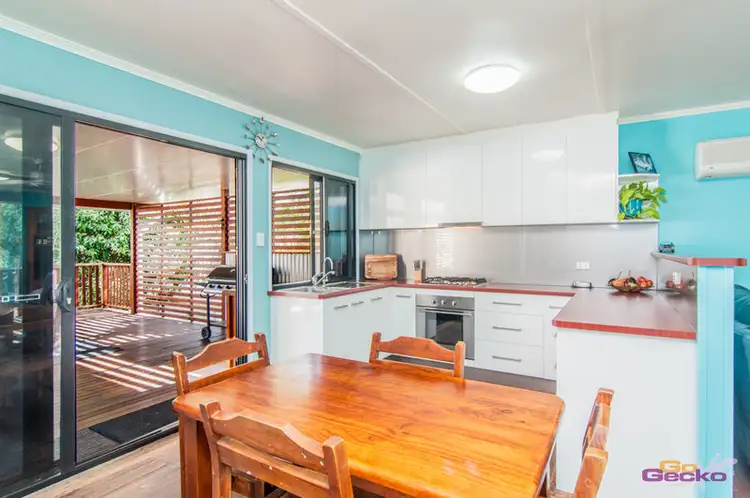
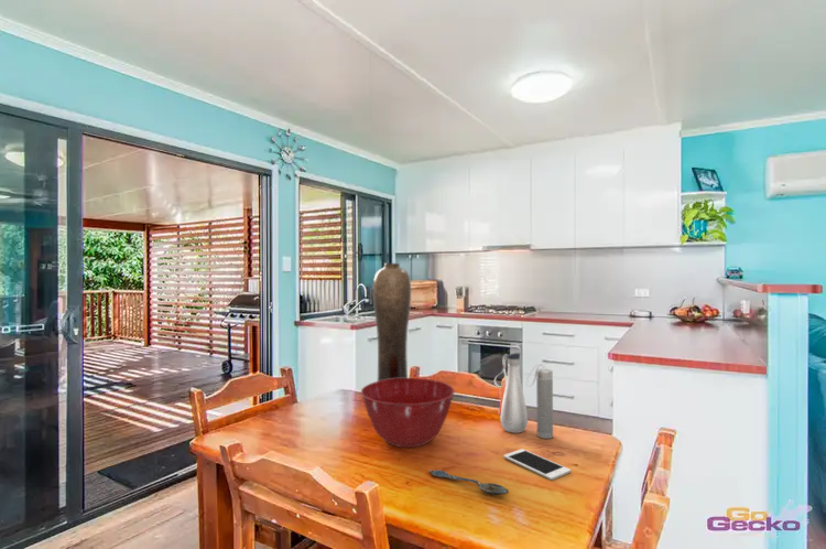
+ vase (392, 337)
+ water bottle (522, 391)
+ spoon (466, 480)
+ mixing bowl (407, 413)
+ cell phone (535, 463)
